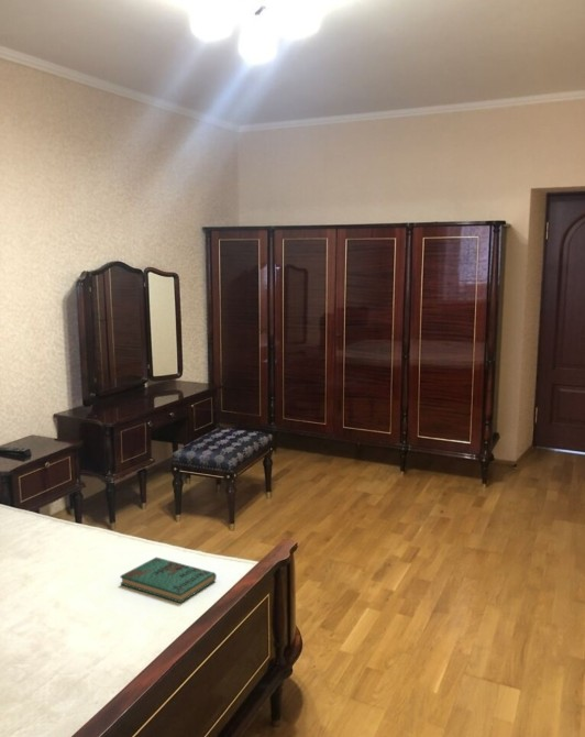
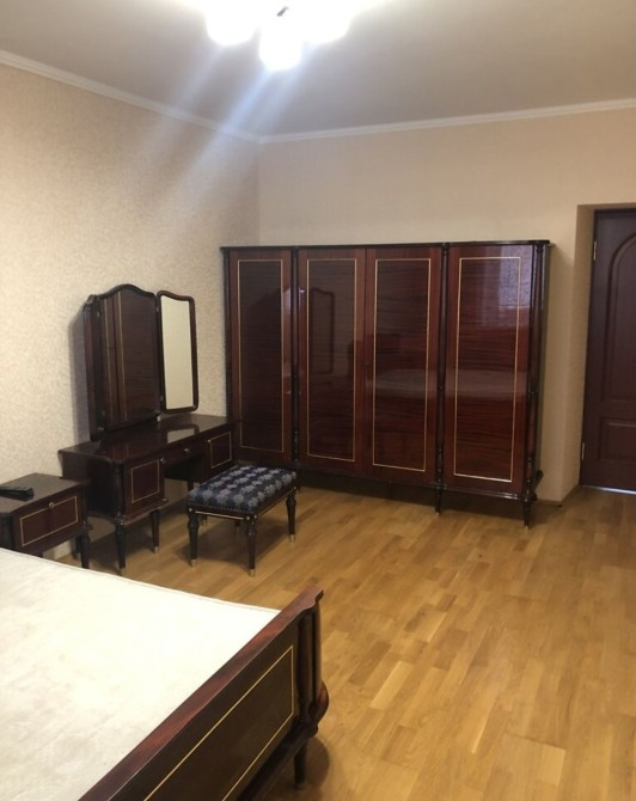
- book (168, 578)
